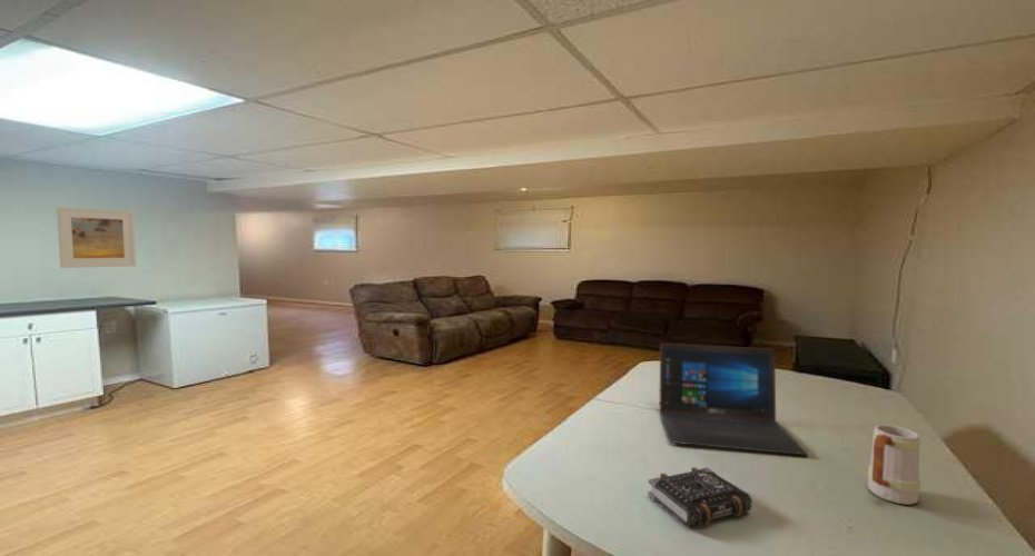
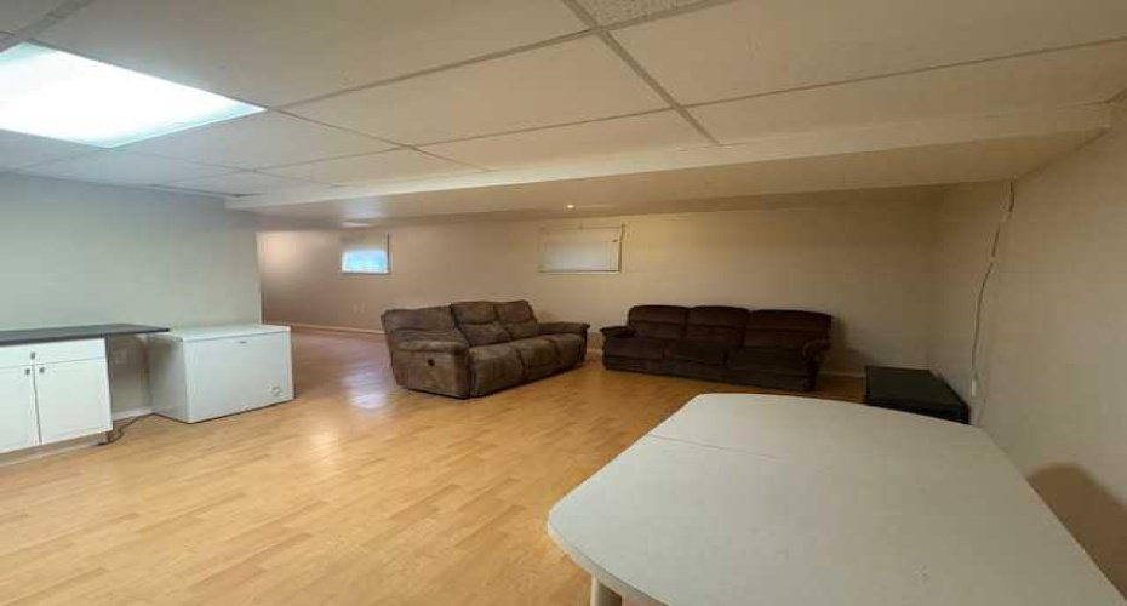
- laptop (726, 393)
- mug (889, 464)
- book (698, 493)
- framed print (98, 238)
